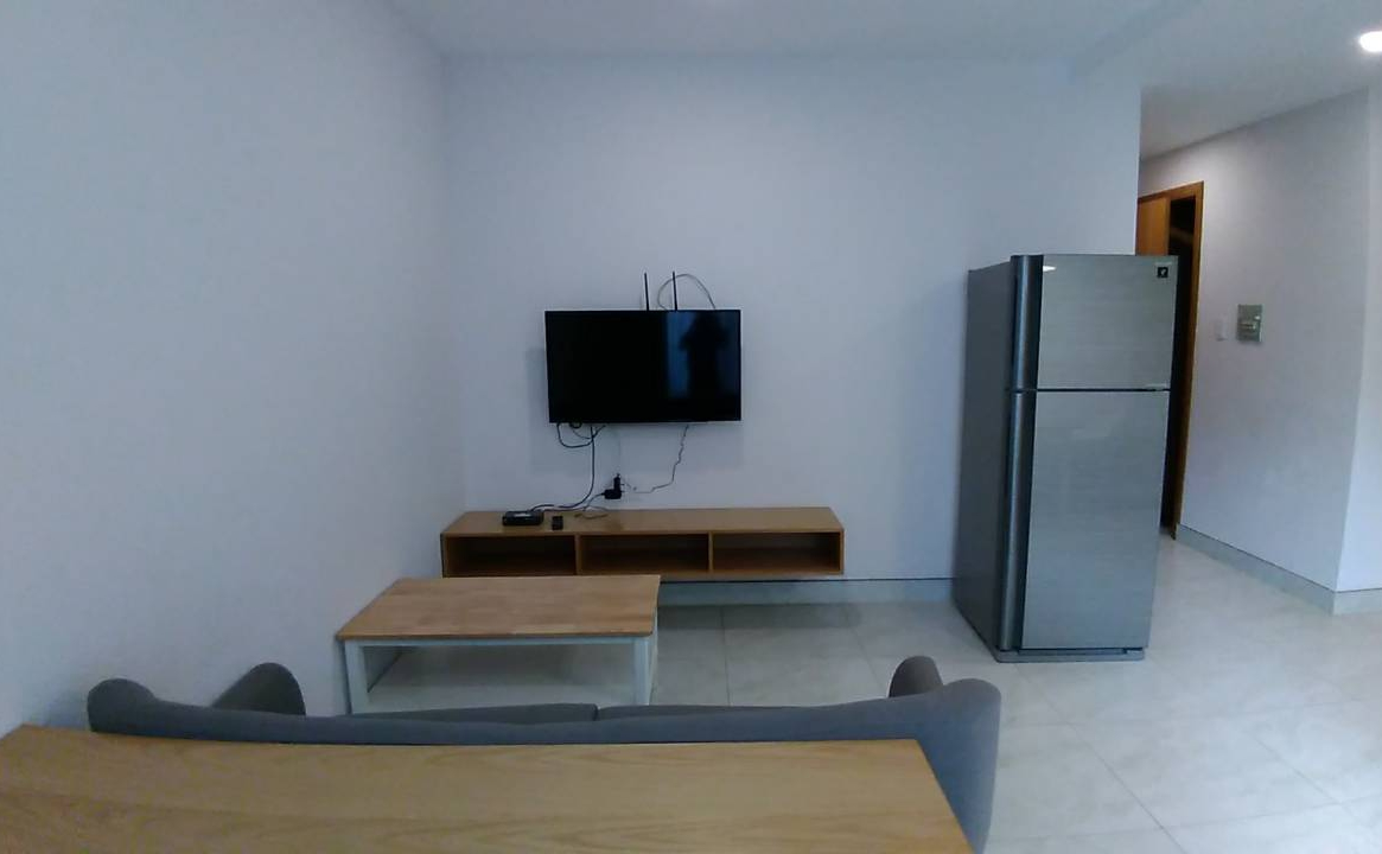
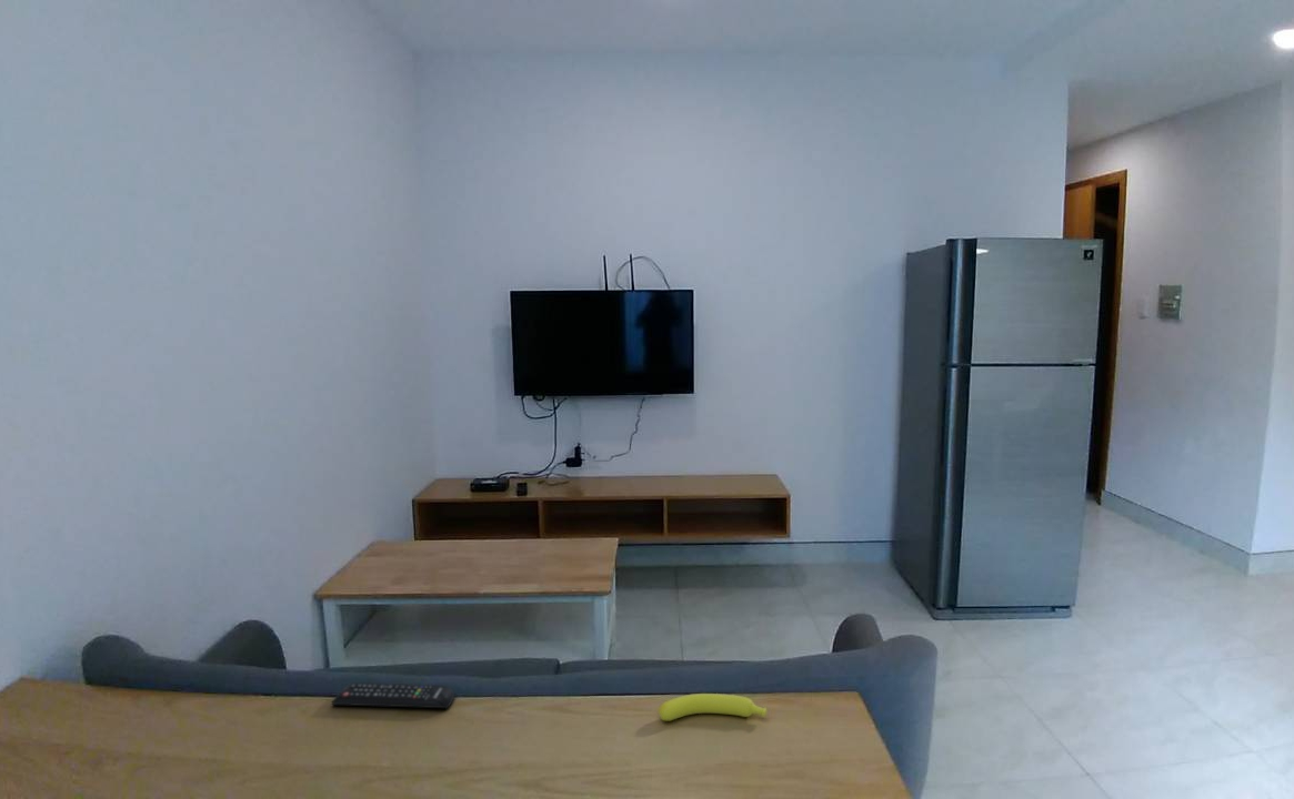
+ remote control (393, 696)
+ banana (711, 707)
